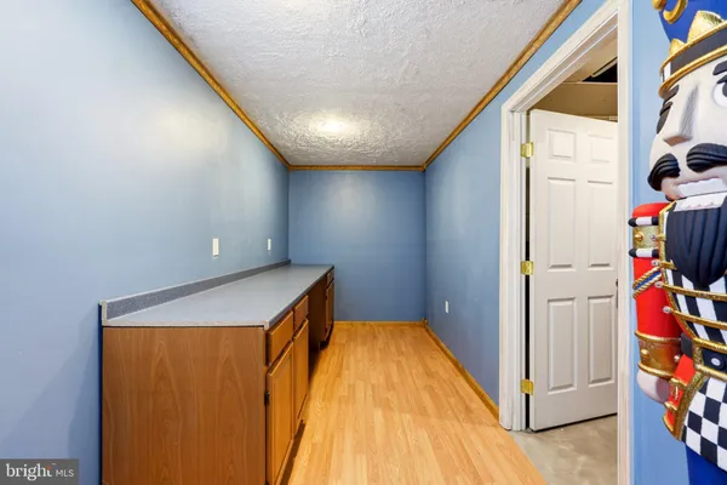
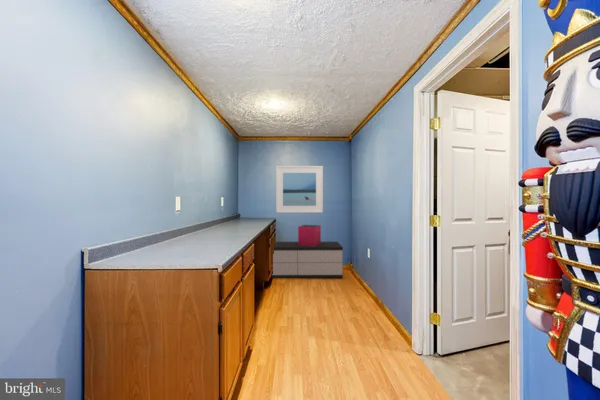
+ storage bench (297, 258)
+ storage bin (309, 234)
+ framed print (299, 189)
